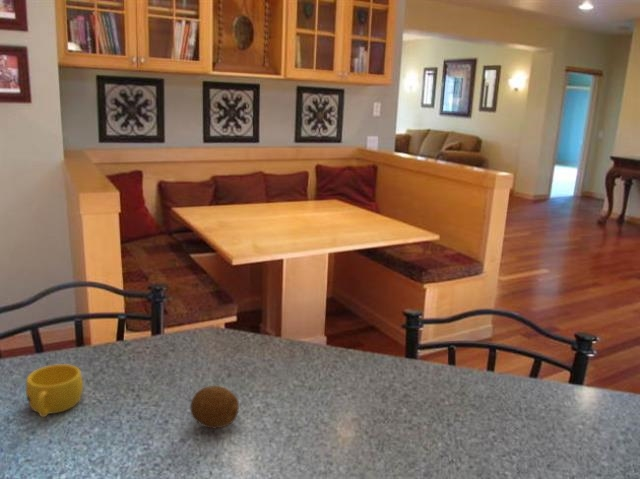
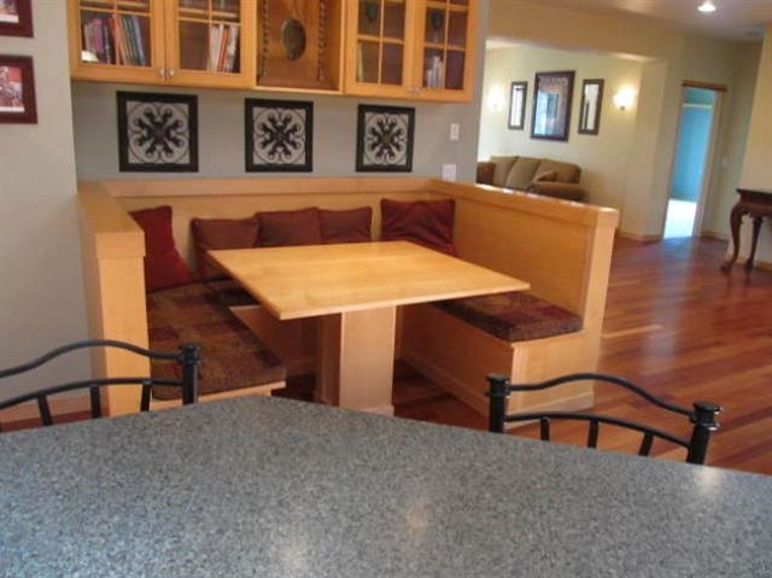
- fruit (214, 406)
- cup (52, 393)
